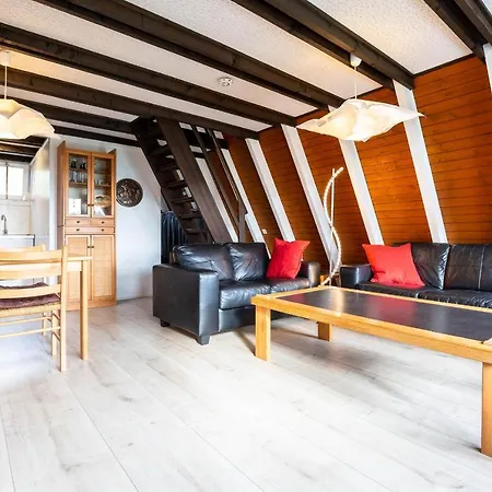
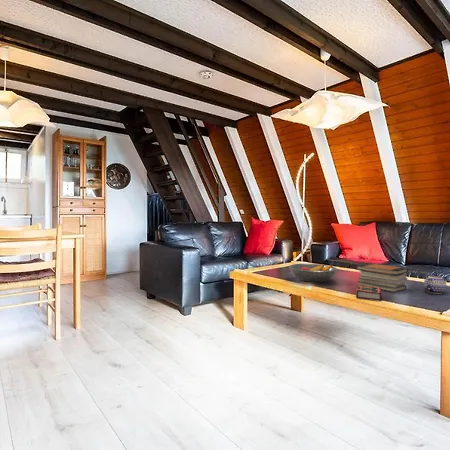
+ book (368, 292)
+ teapot (434, 282)
+ fruit bowl (312, 272)
+ book stack (381, 276)
